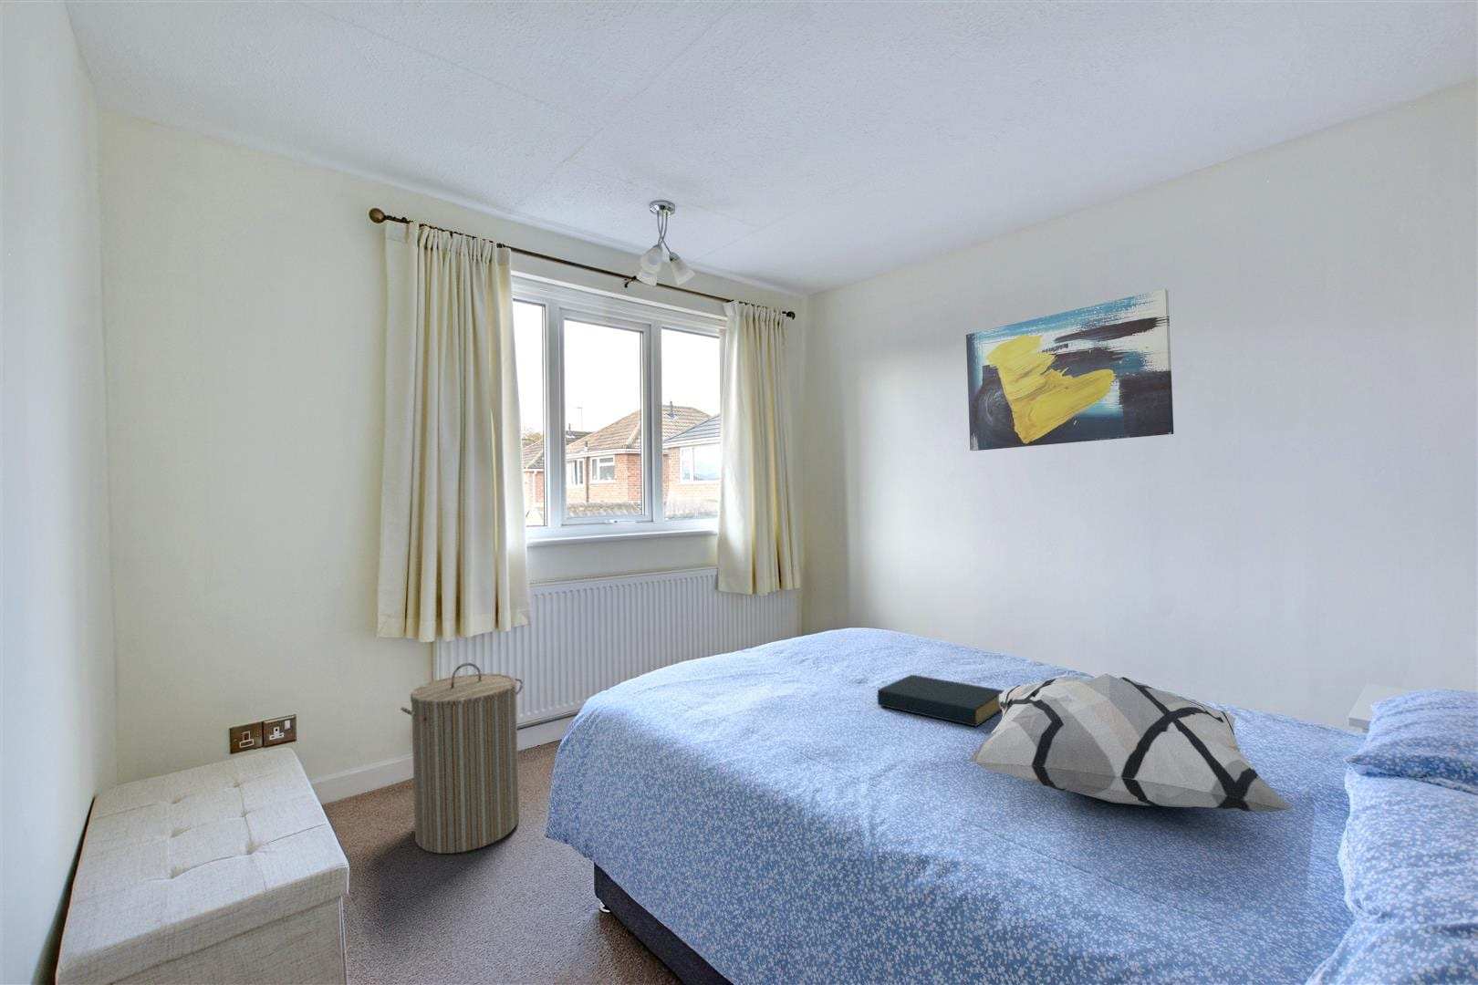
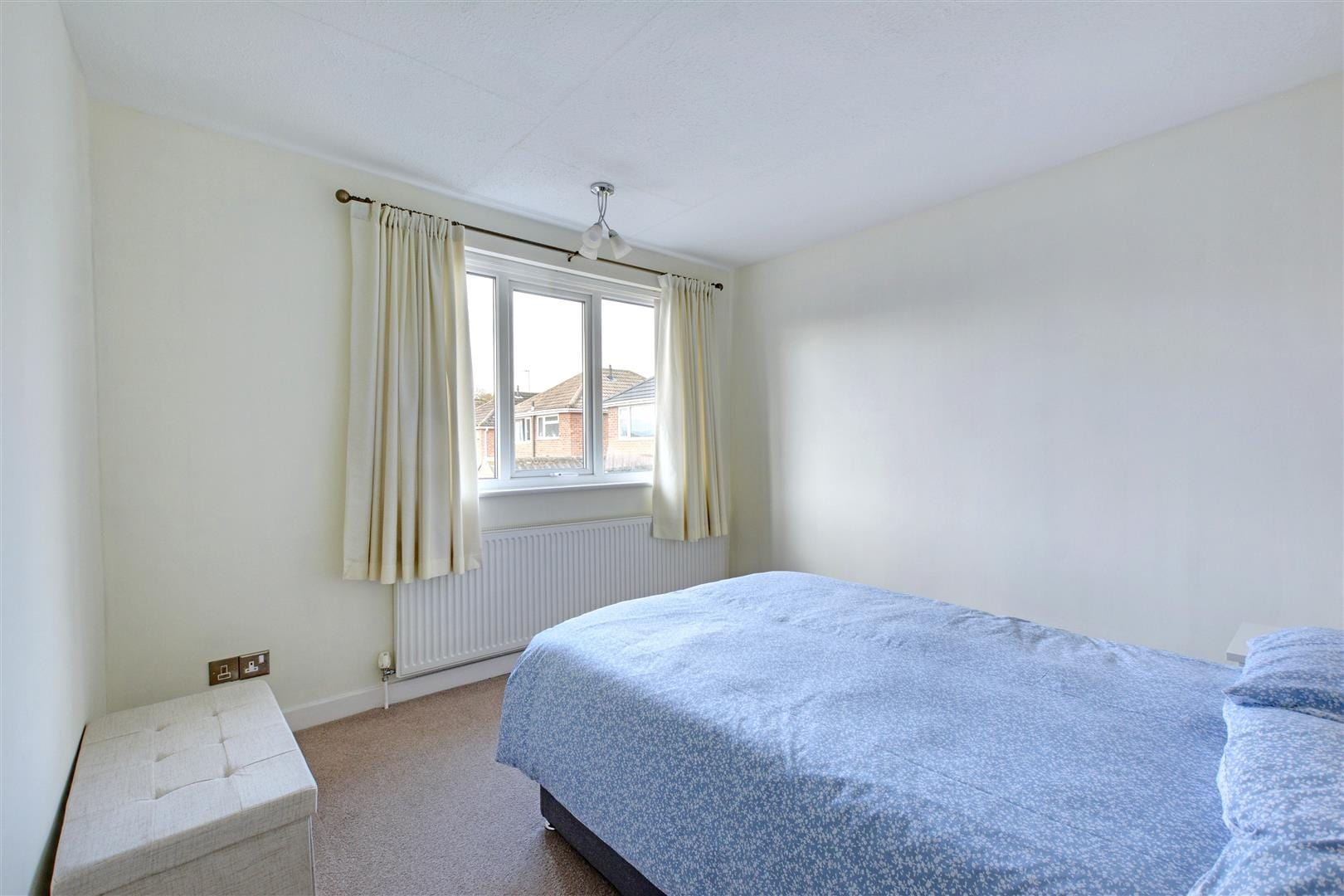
- hardback book (940, 698)
- laundry hamper (465, 745)
- wall art (1058, 378)
- decorative pillow (1111, 737)
